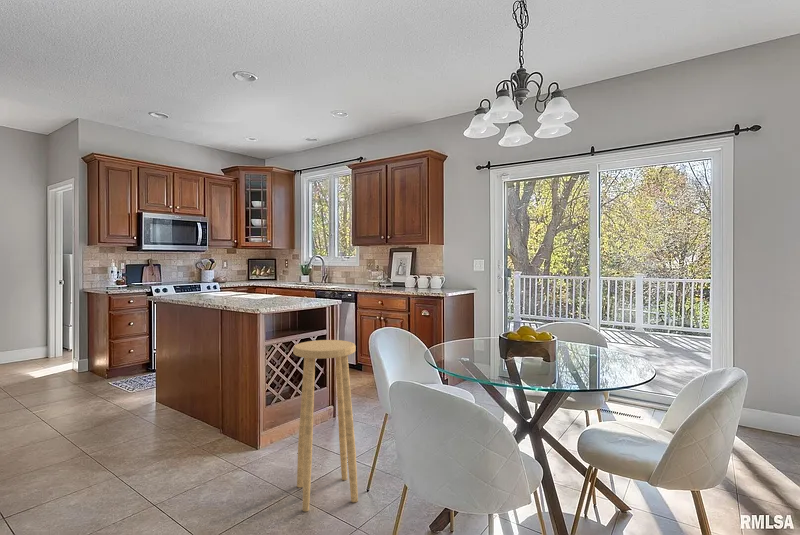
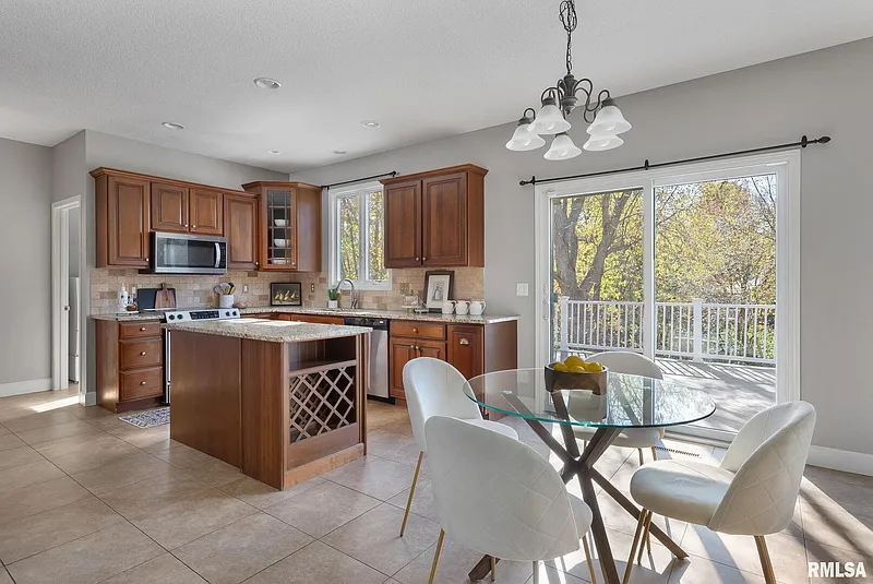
- stool (312, 419)
